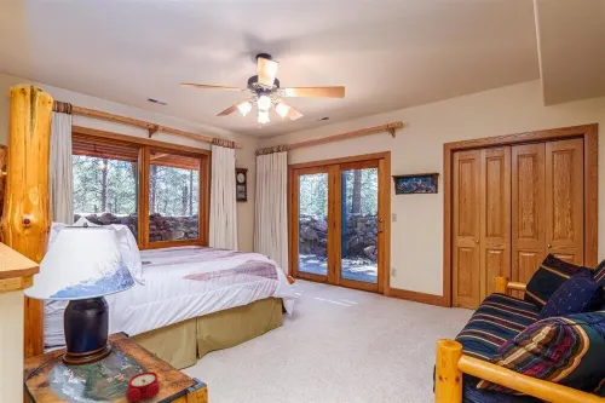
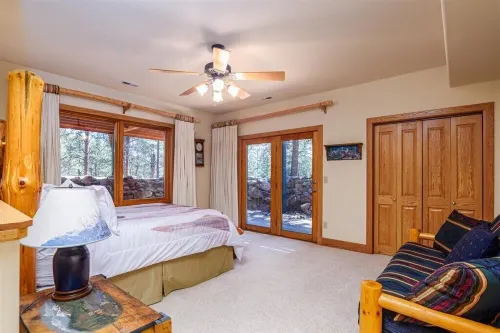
- alarm clock (143, 386)
